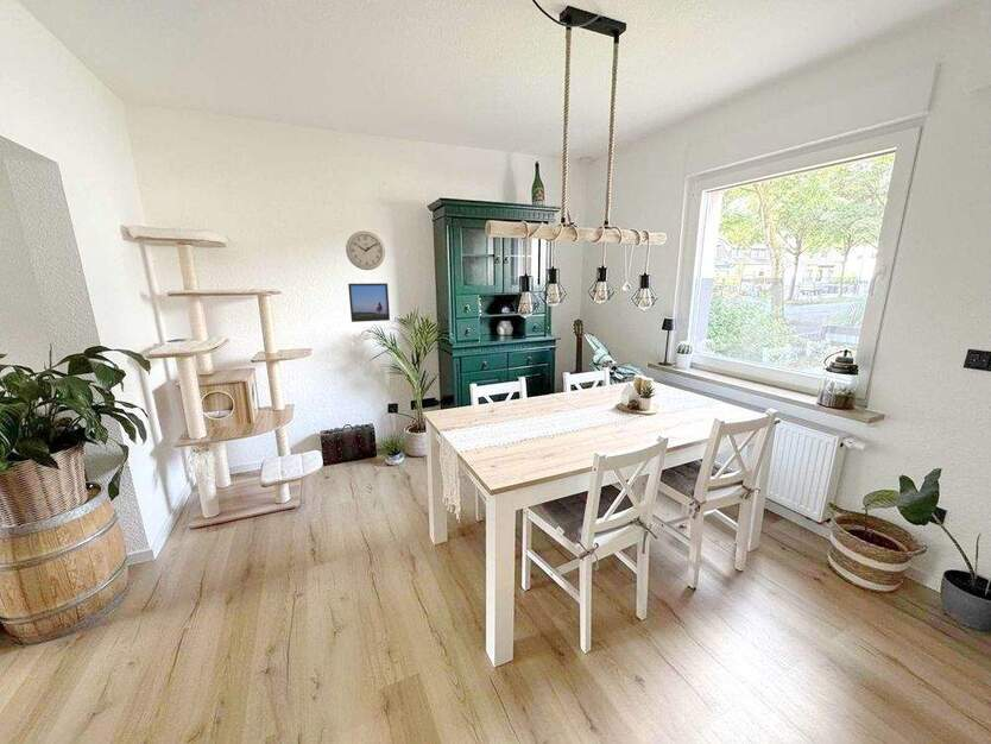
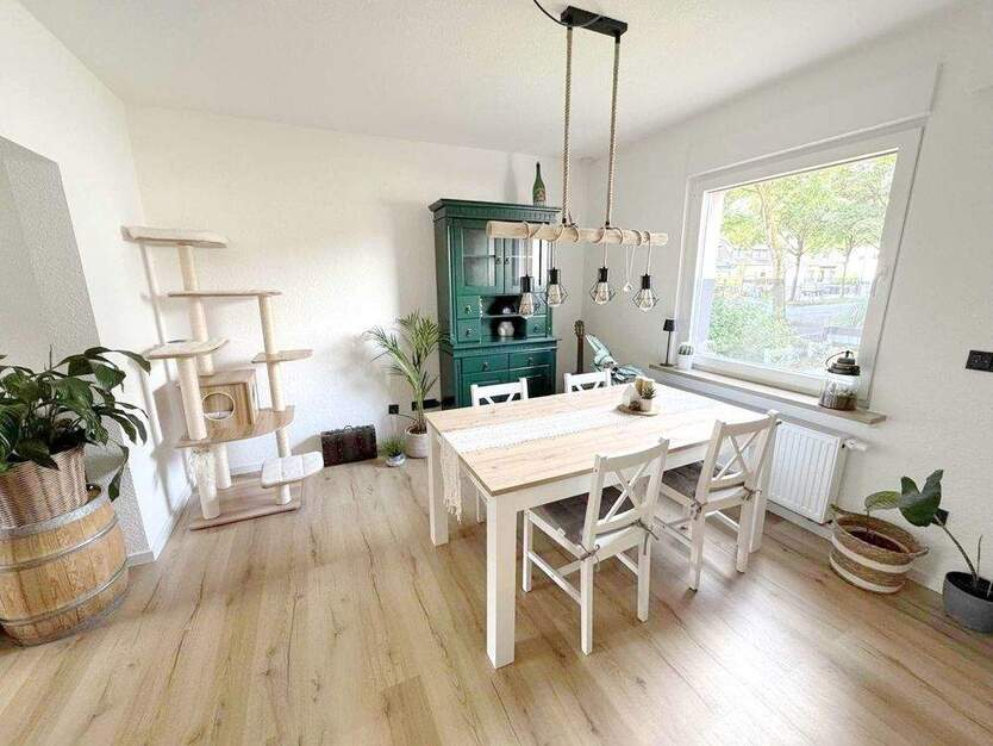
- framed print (370, 302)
- wall clock (365, 250)
